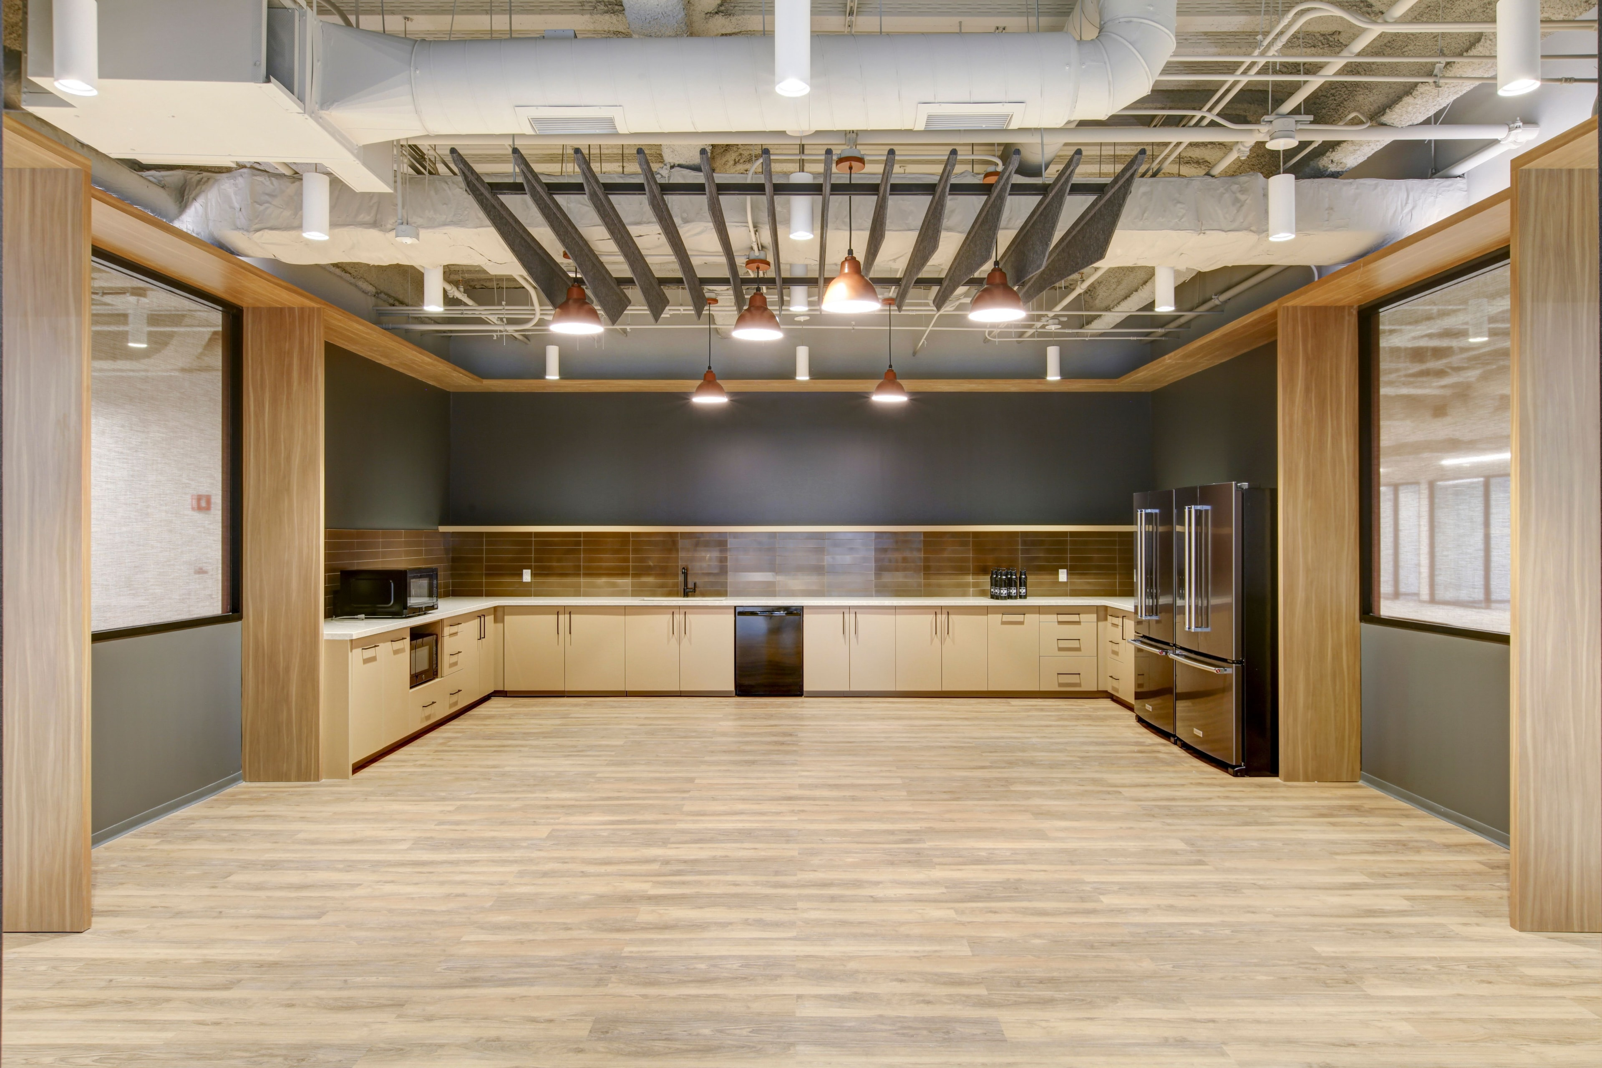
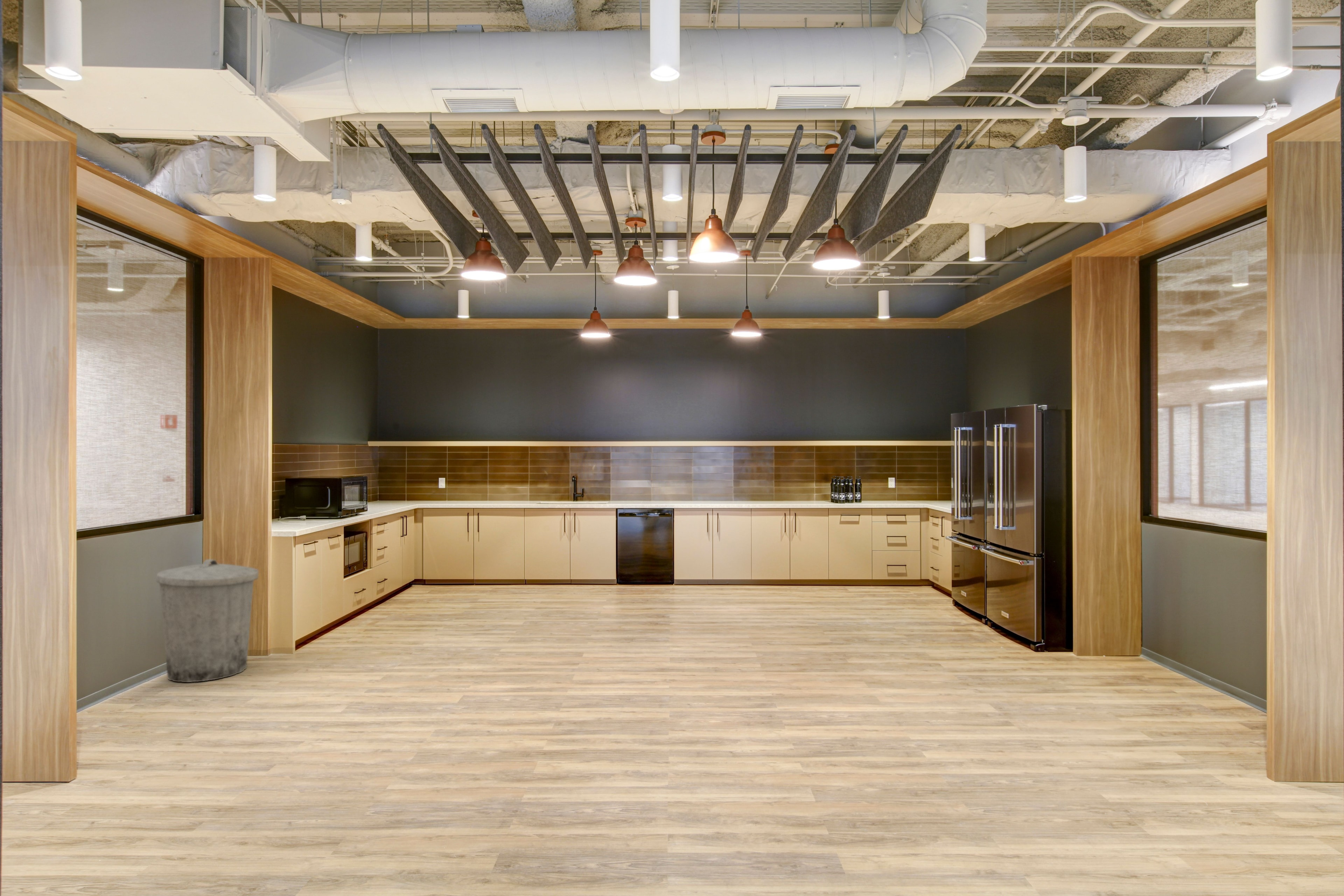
+ trash can (209, 616)
